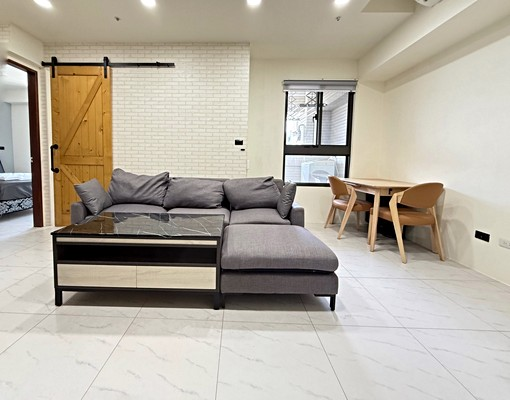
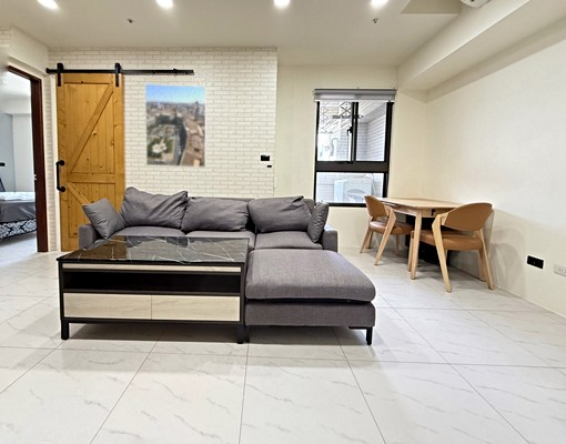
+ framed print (175, 127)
